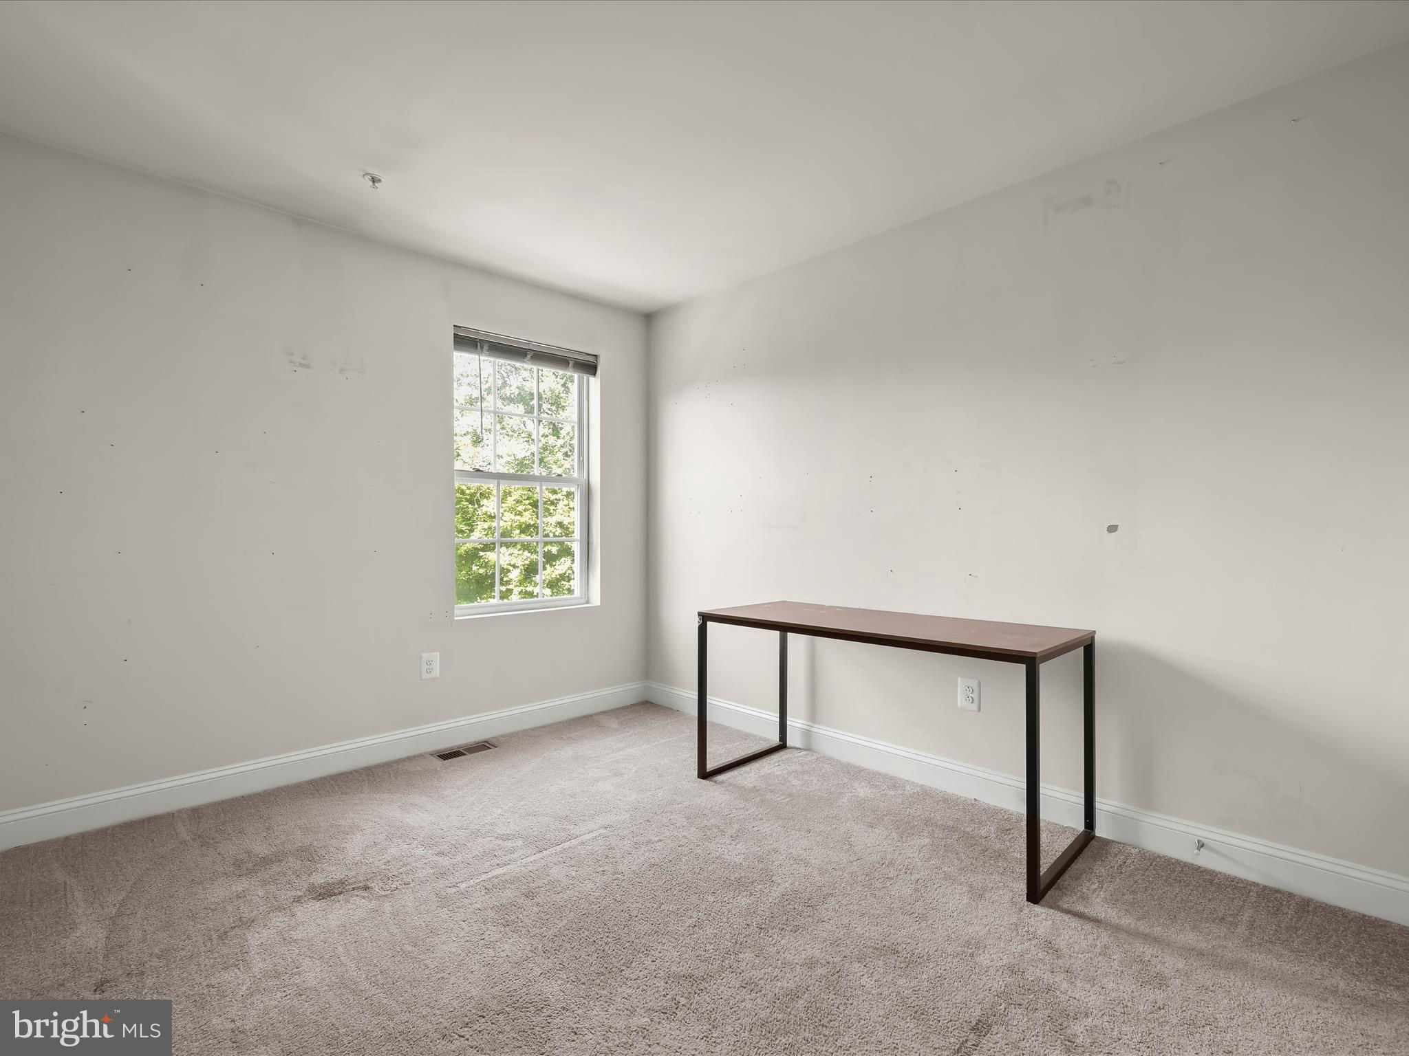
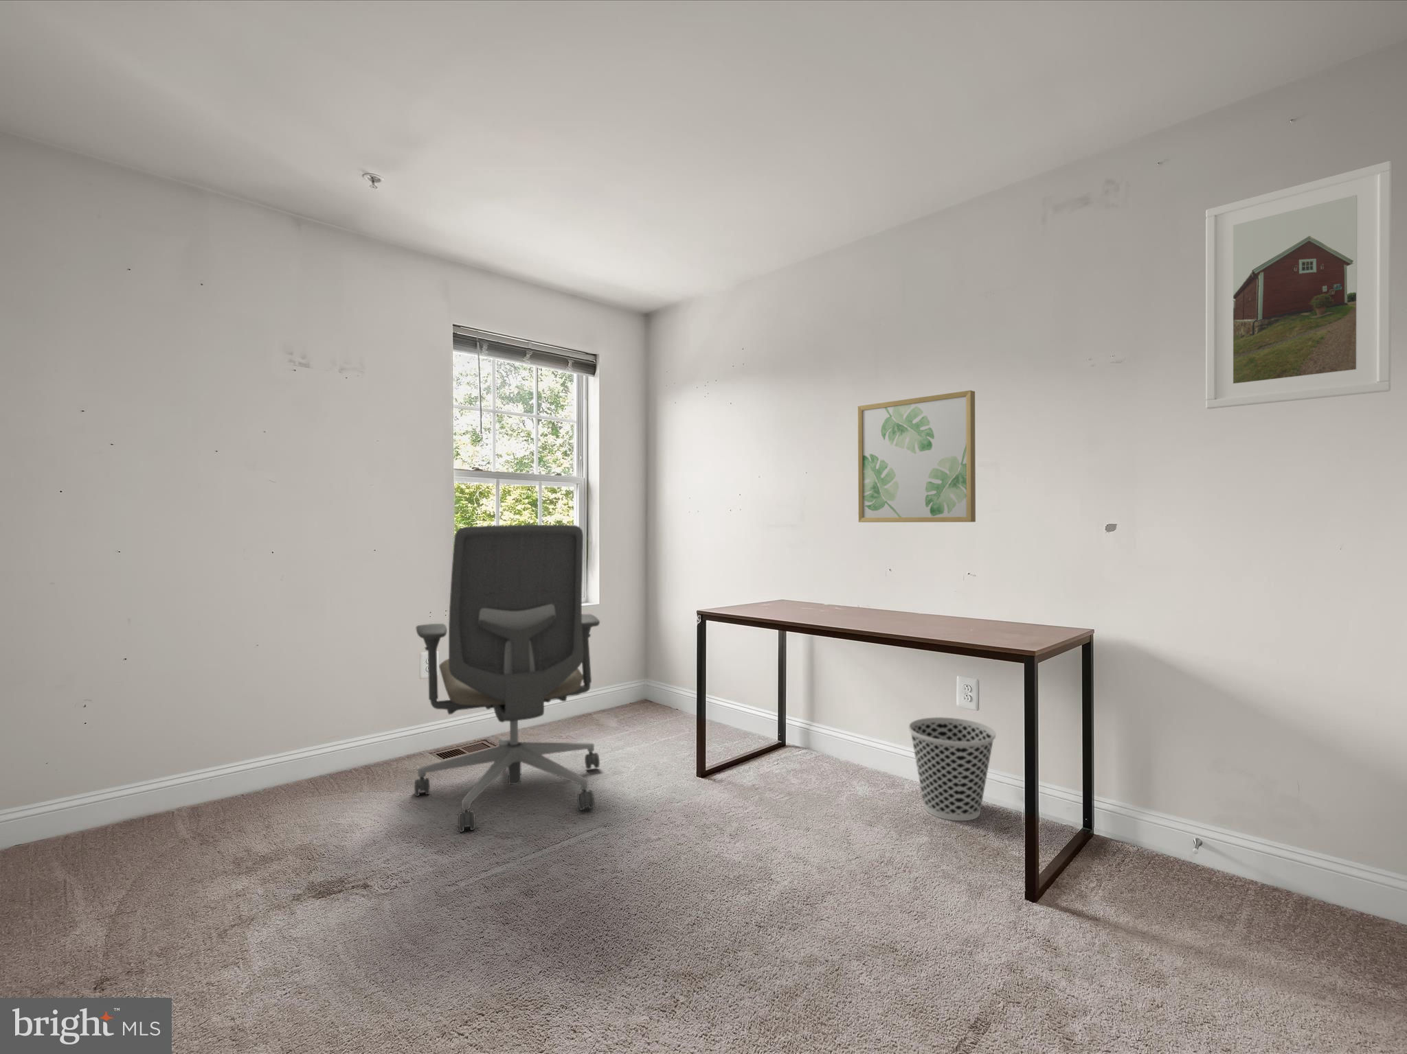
+ office chair (512, 657)
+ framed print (1292, 294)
+ wastebasket (951, 769)
+ wall art (913, 461)
